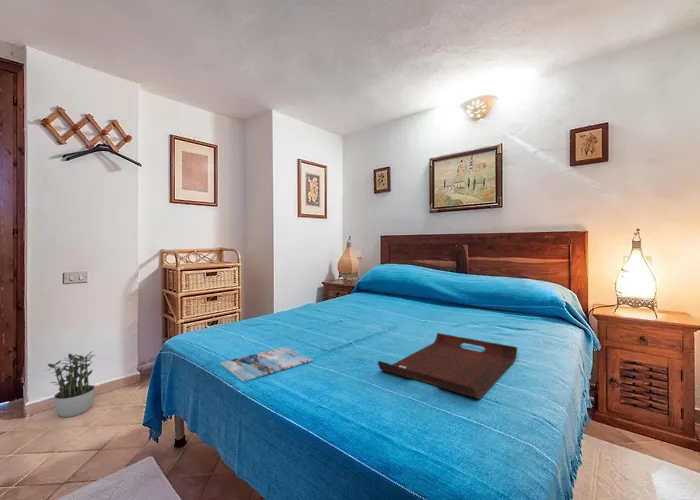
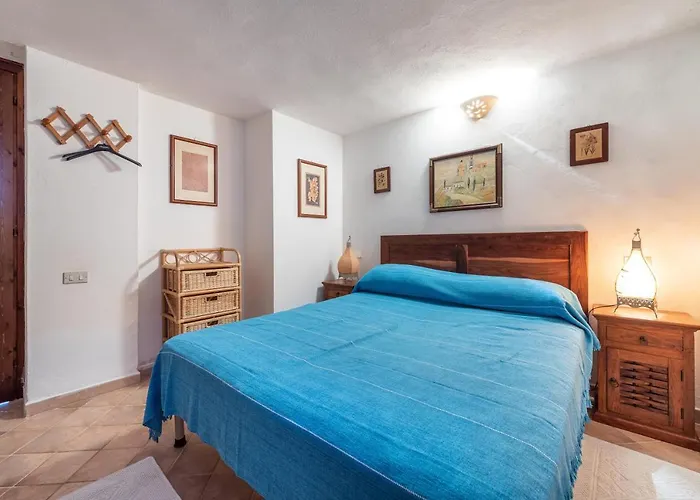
- potted plant (72, 381)
- magazine (267, 361)
- serving tray (451, 359)
